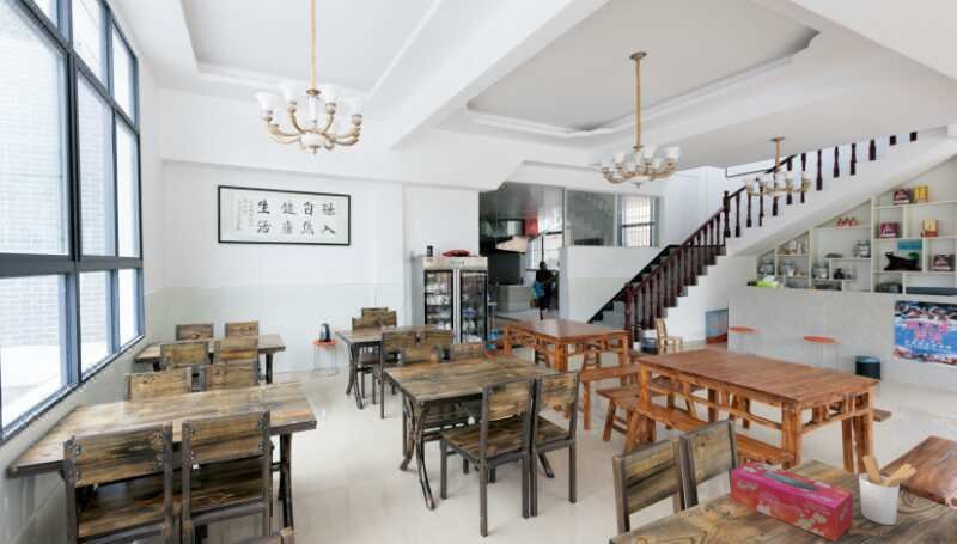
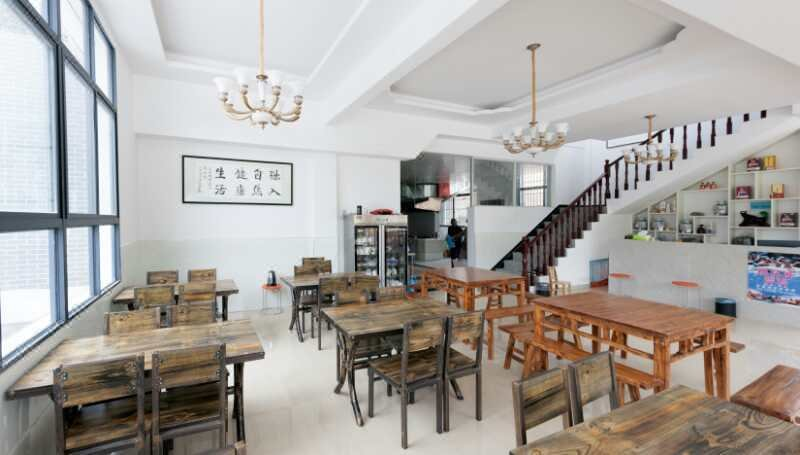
- utensil holder (888, 490)
- tissue box (788, 496)
